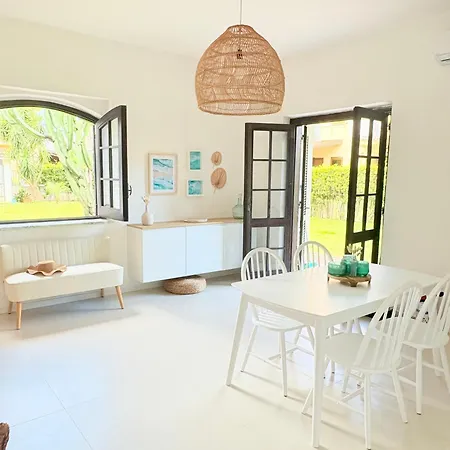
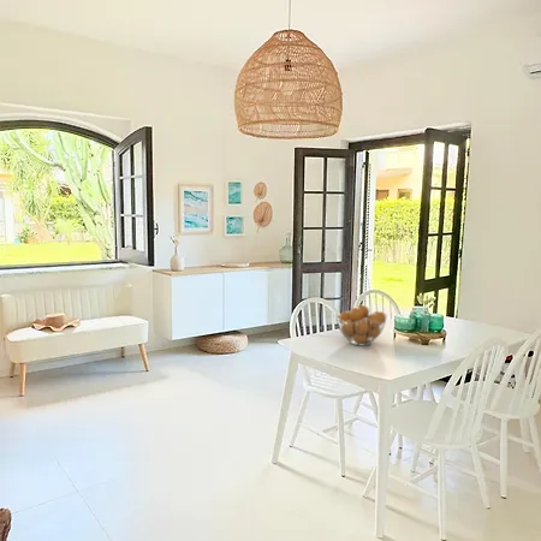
+ fruit basket (359, 325)
